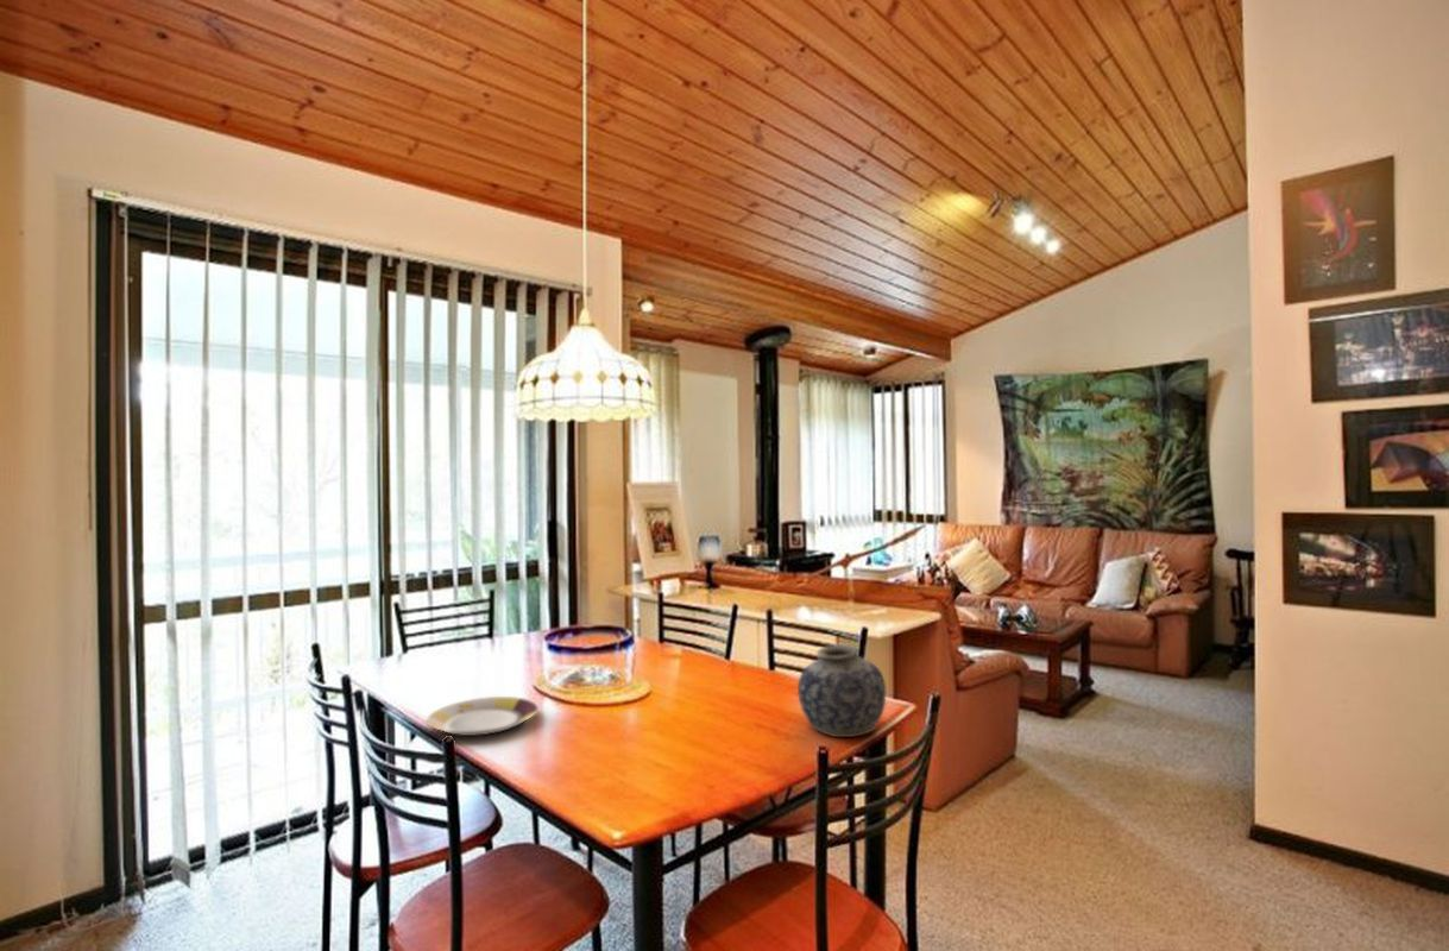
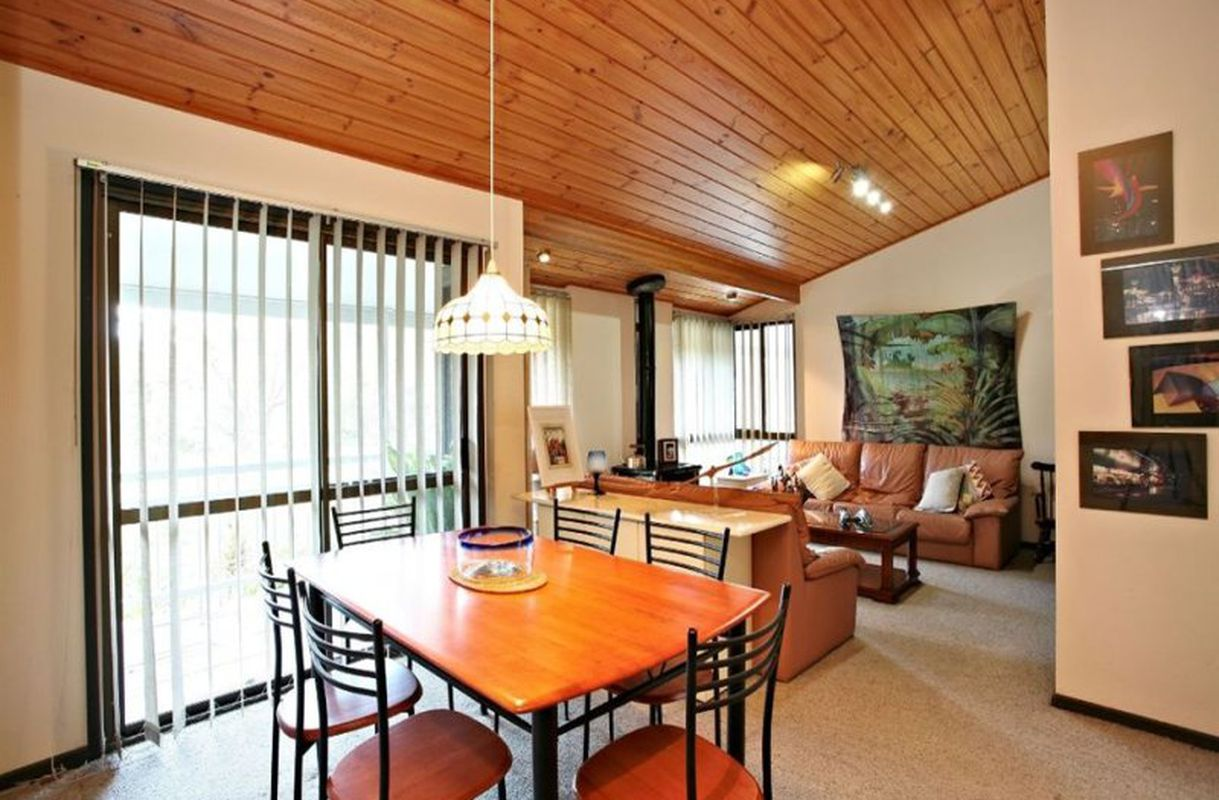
- plate (484, 717)
- vase (840, 687)
